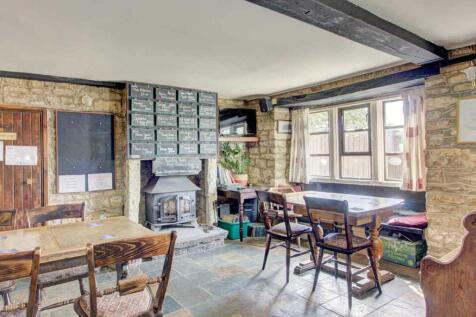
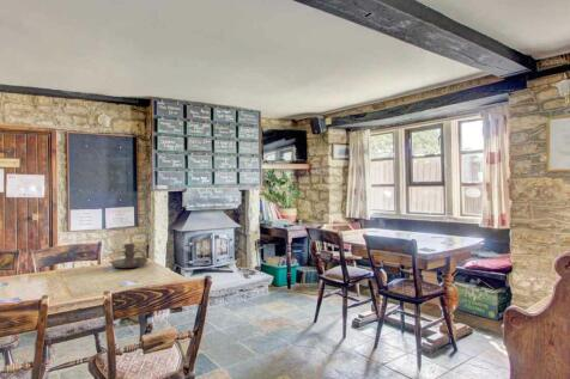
+ candle holder (132, 255)
